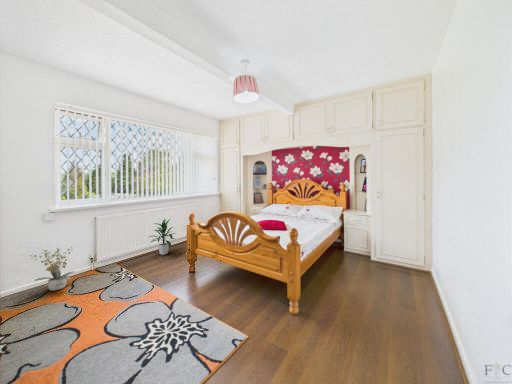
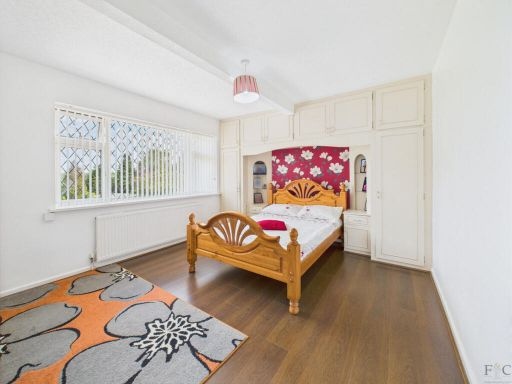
- potted plant (54, 268)
- indoor plant (163, 236)
